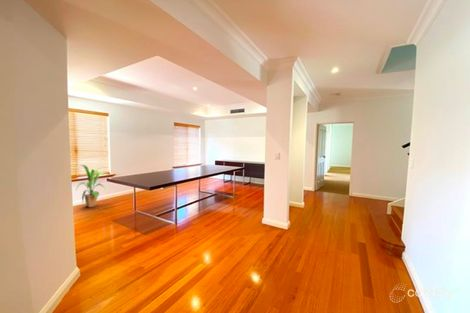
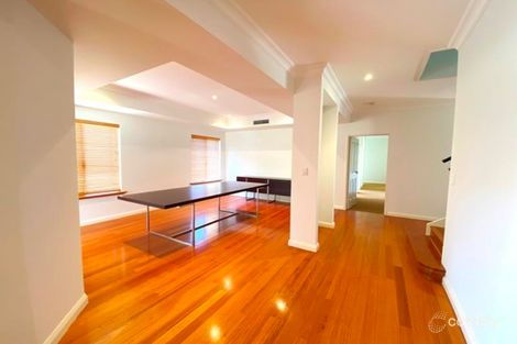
- house plant (94, 184)
